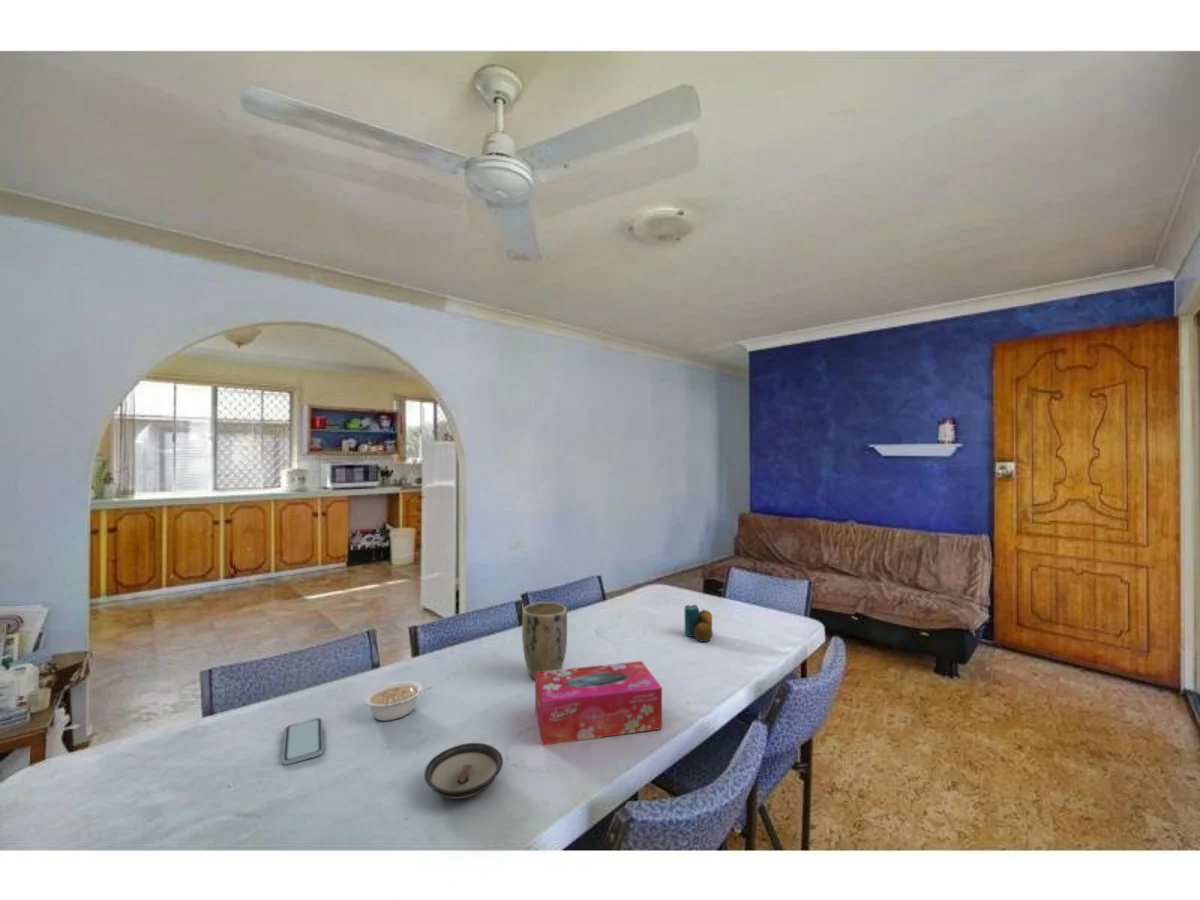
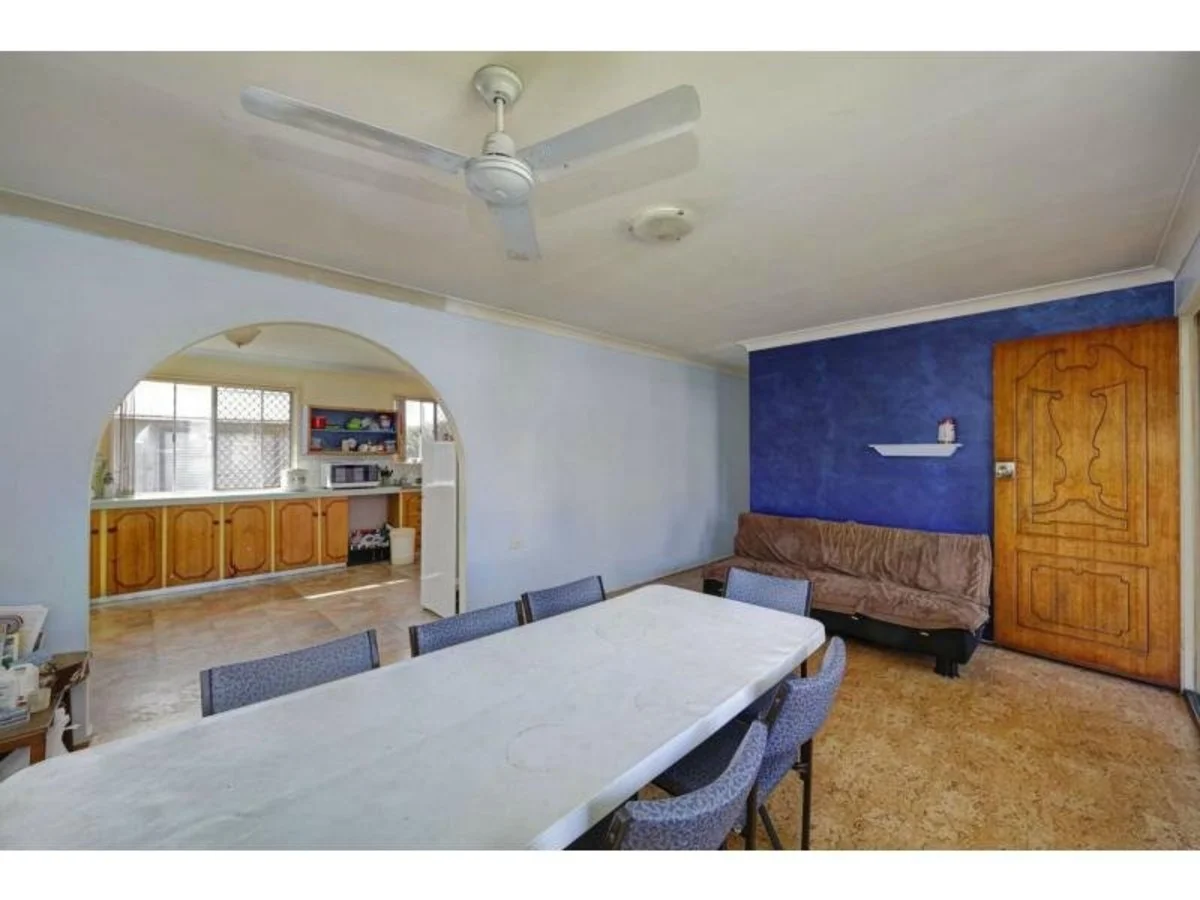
- legume (396, 699)
- plant pot (544, 641)
- candle (702, 621)
- saucer (464, 774)
- smartphone (303, 739)
- tissue box (596, 699)
